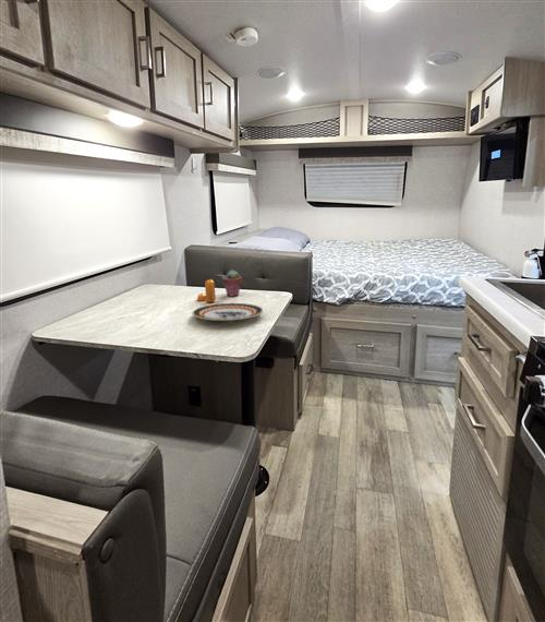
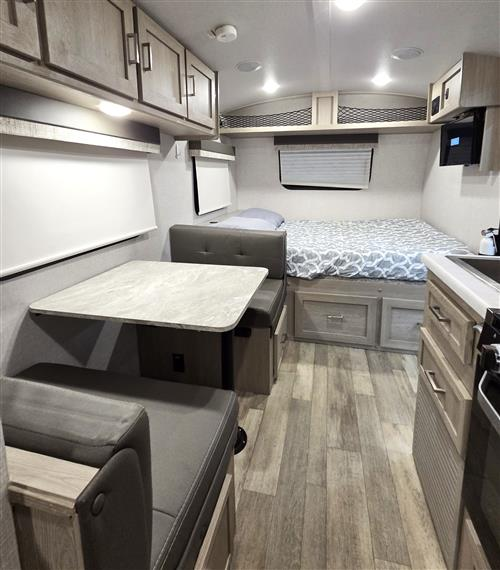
- potted succulent (232, 282)
- plate (228, 313)
- pepper shaker (205, 289)
